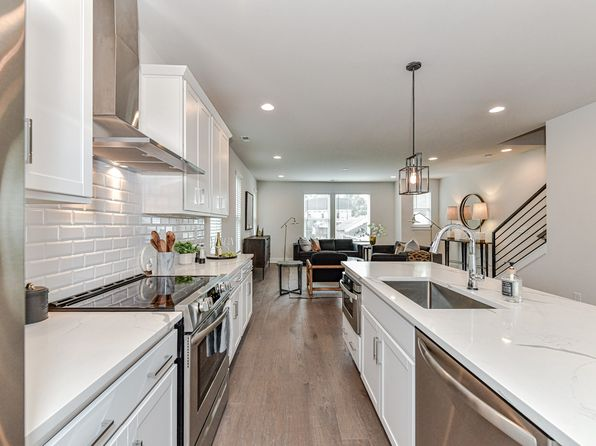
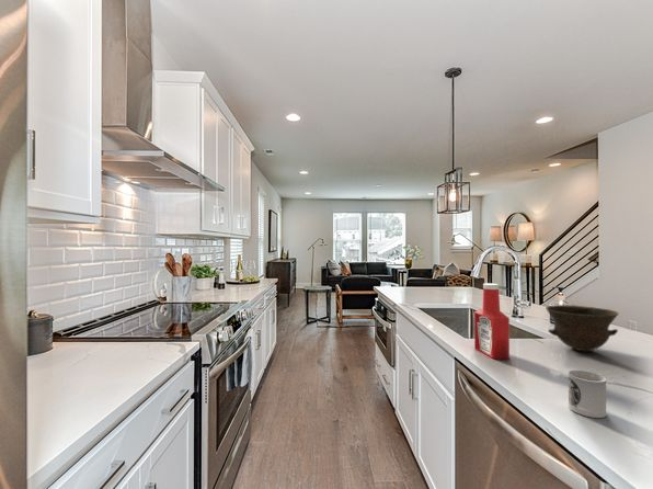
+ cup (583, 390)
+ soap bottle (491, 318)
+ bowl (580, 329)
